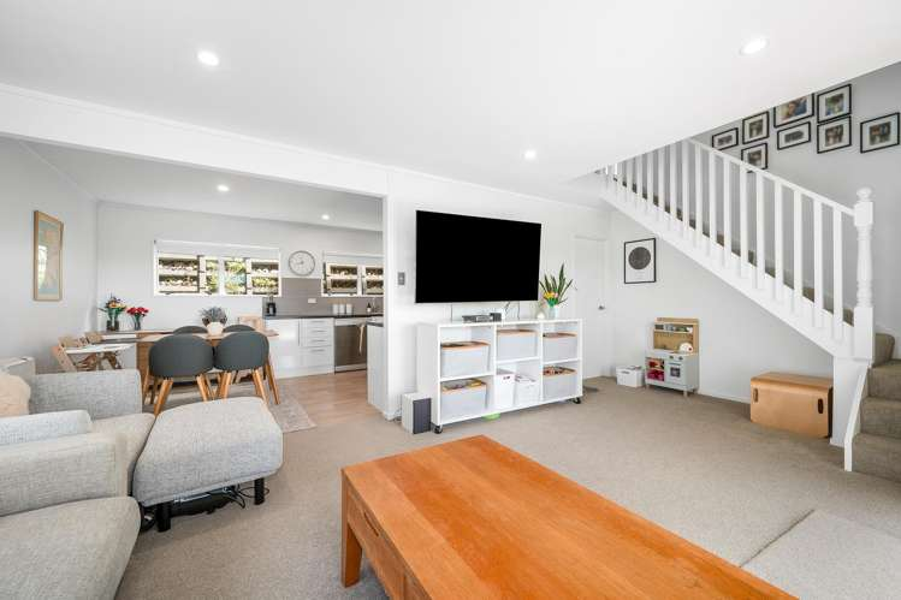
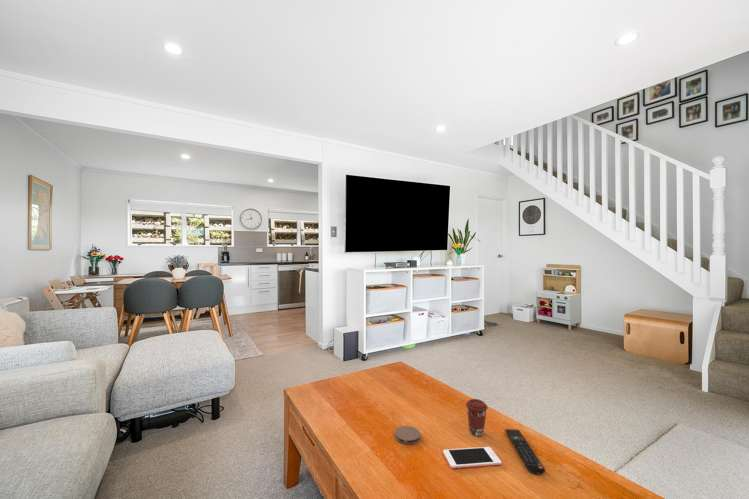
+ coaster (407, 434)
+ coffee cup (476, 417)
+ remote control (523, 449)
+ cell phone (471, 457)
